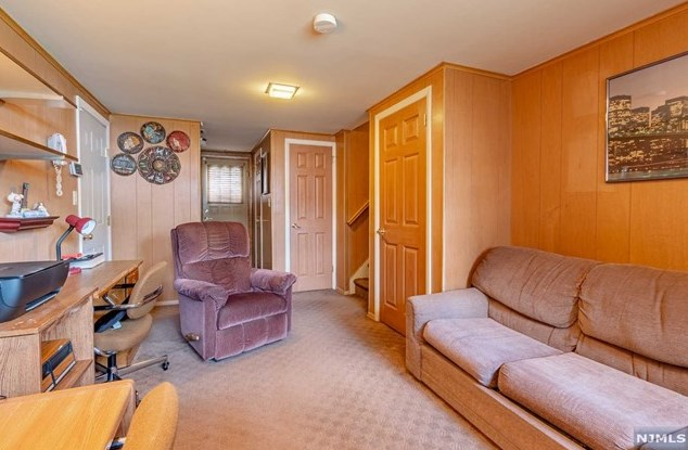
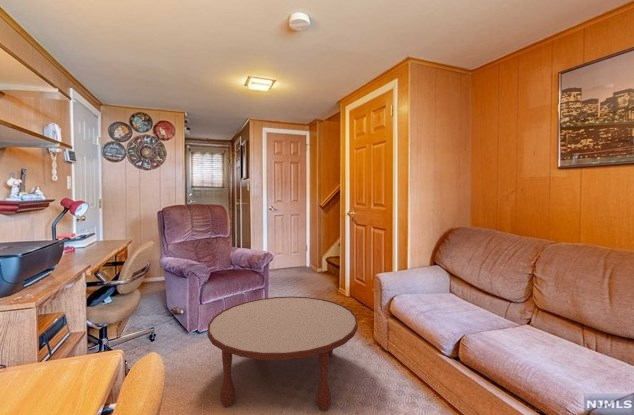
+ coffee table (284, 347)
